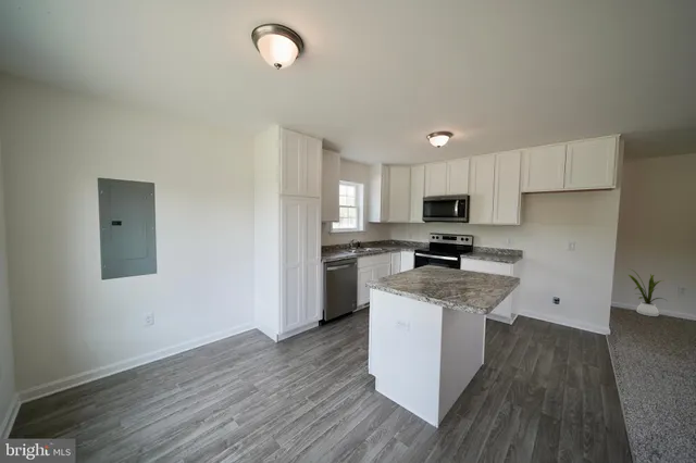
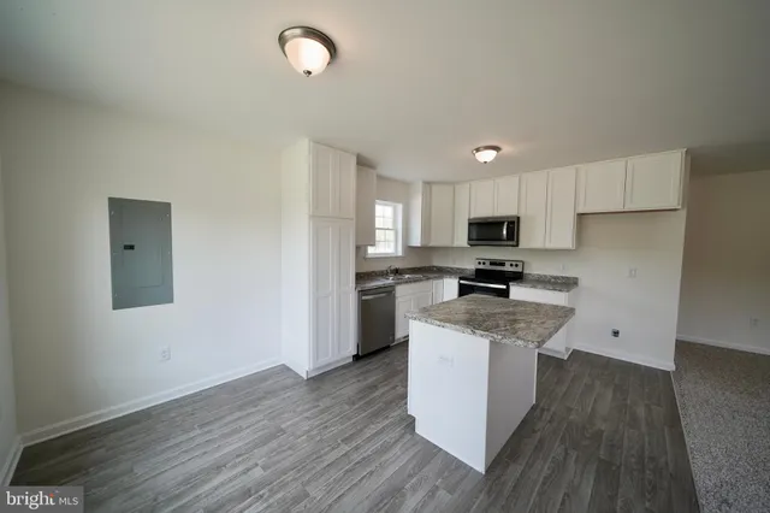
- house plant (645, 290)
